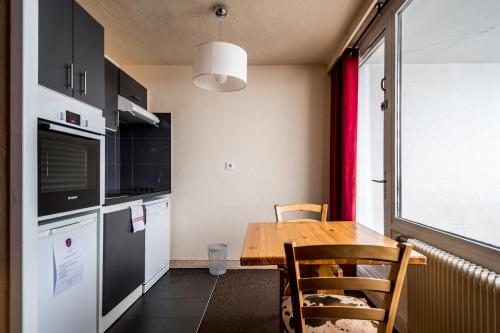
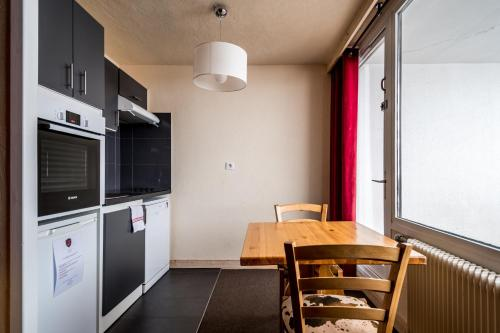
- wastebasket (217, 258)
